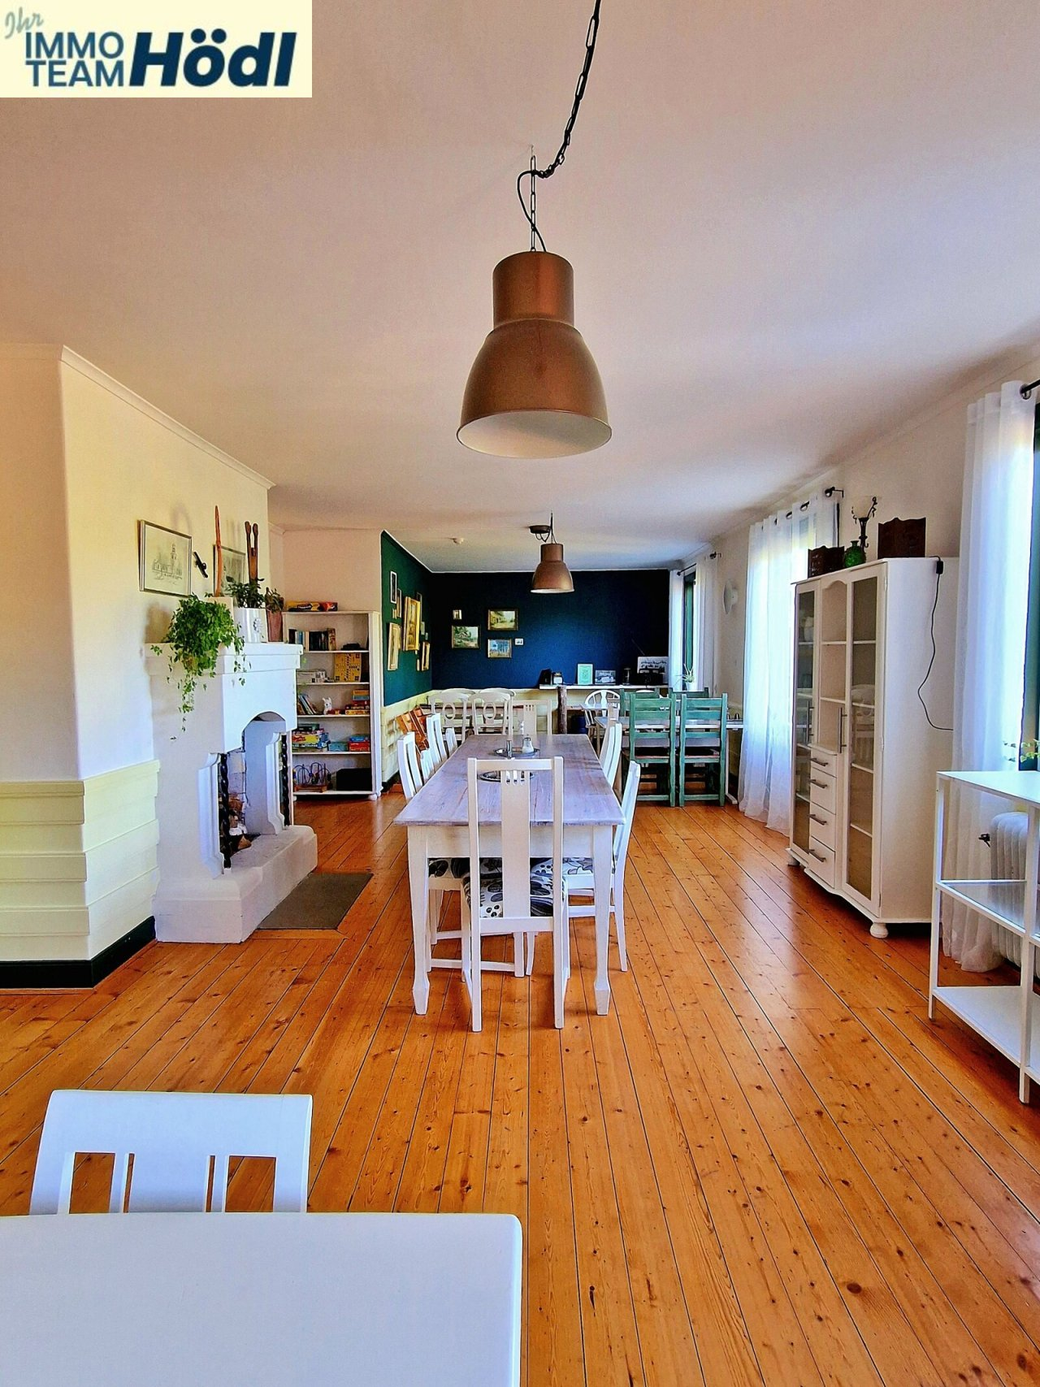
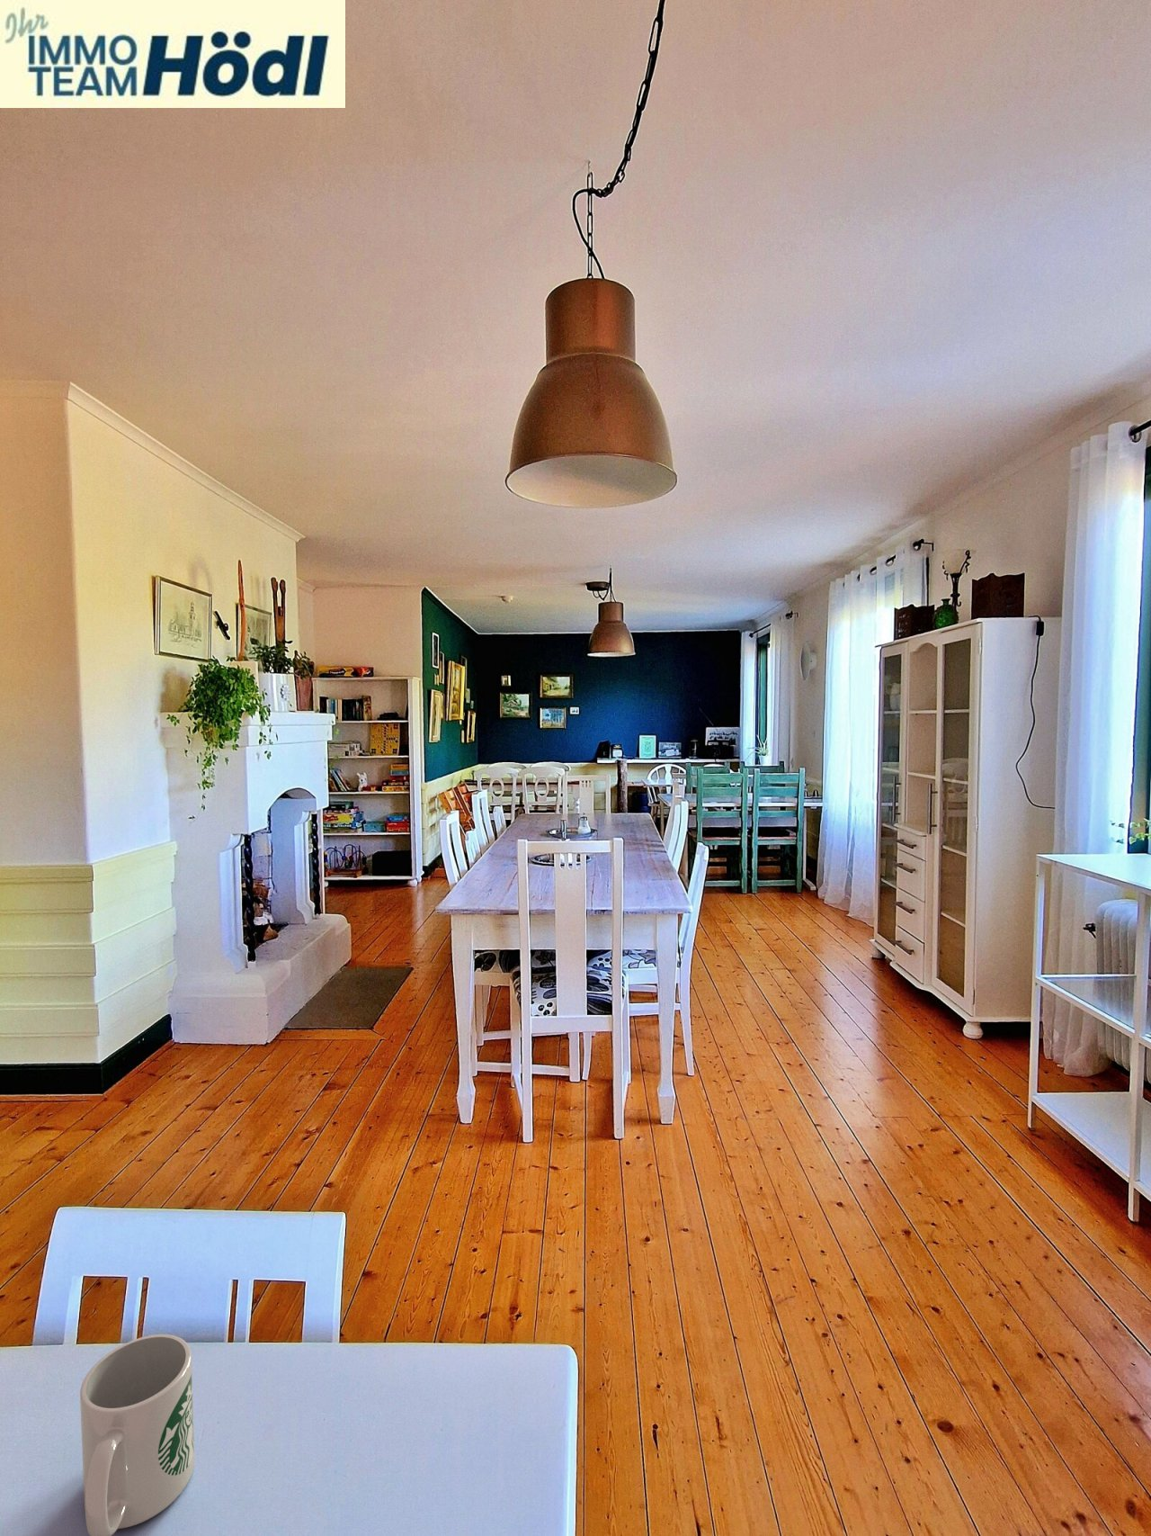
+ mug (129, 1445)
